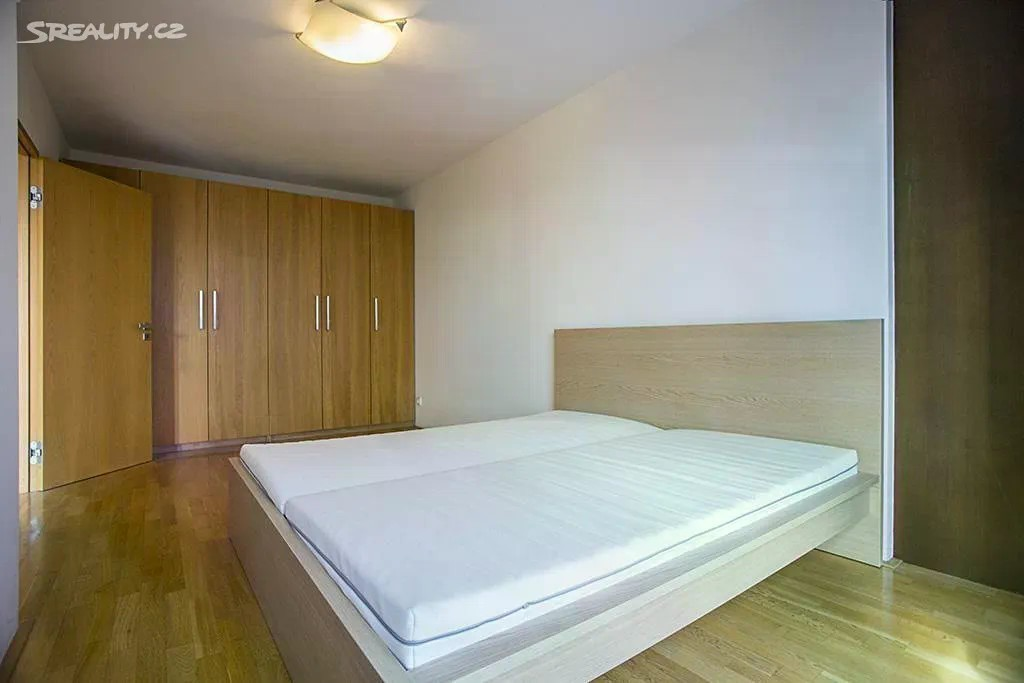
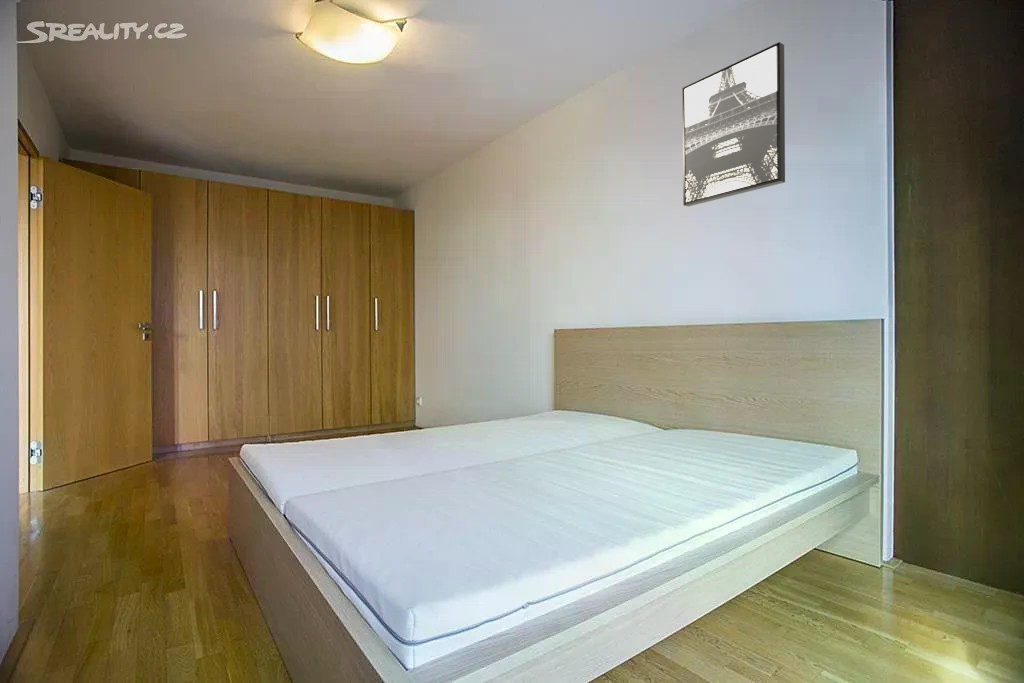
+ wall art (729, 131)
